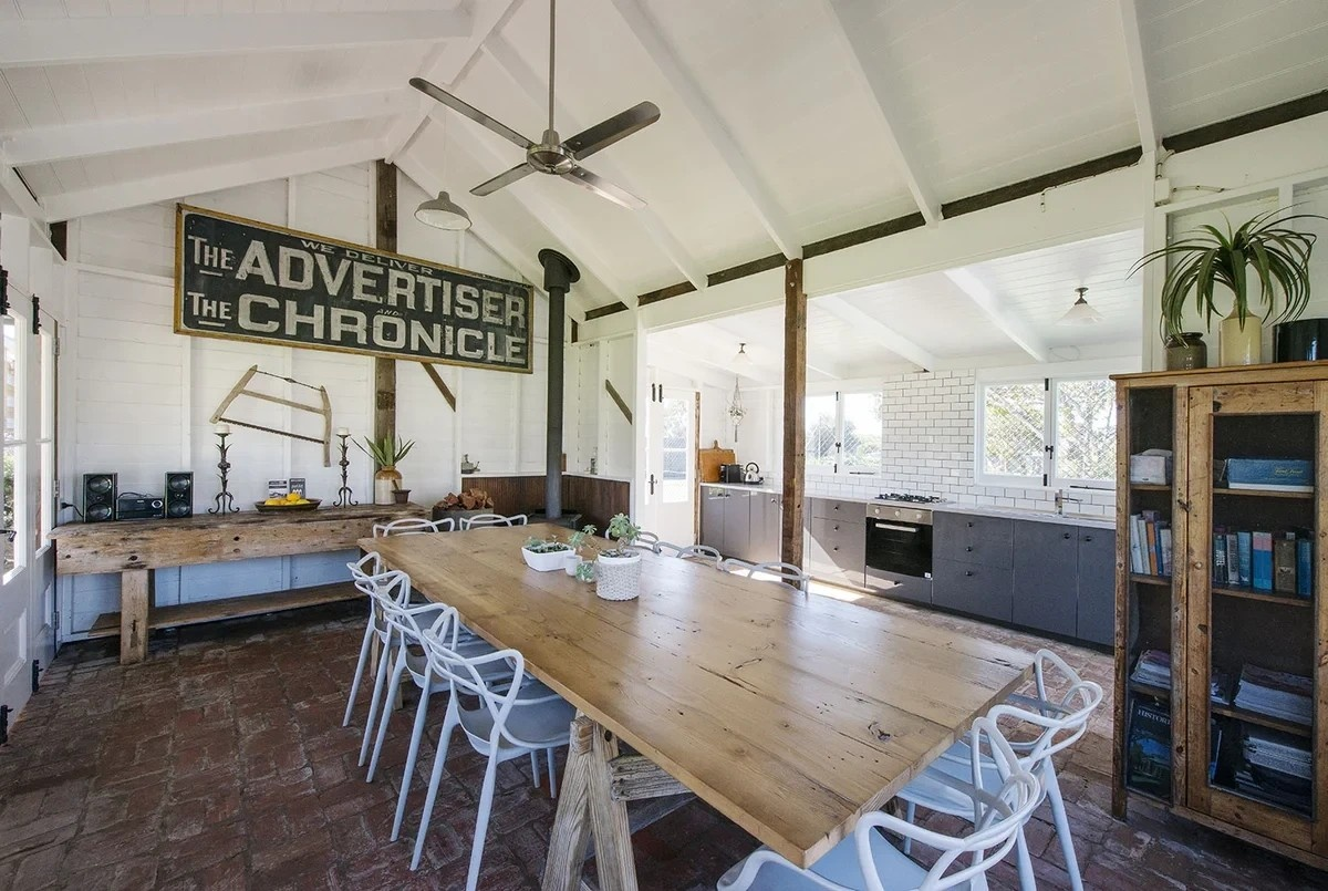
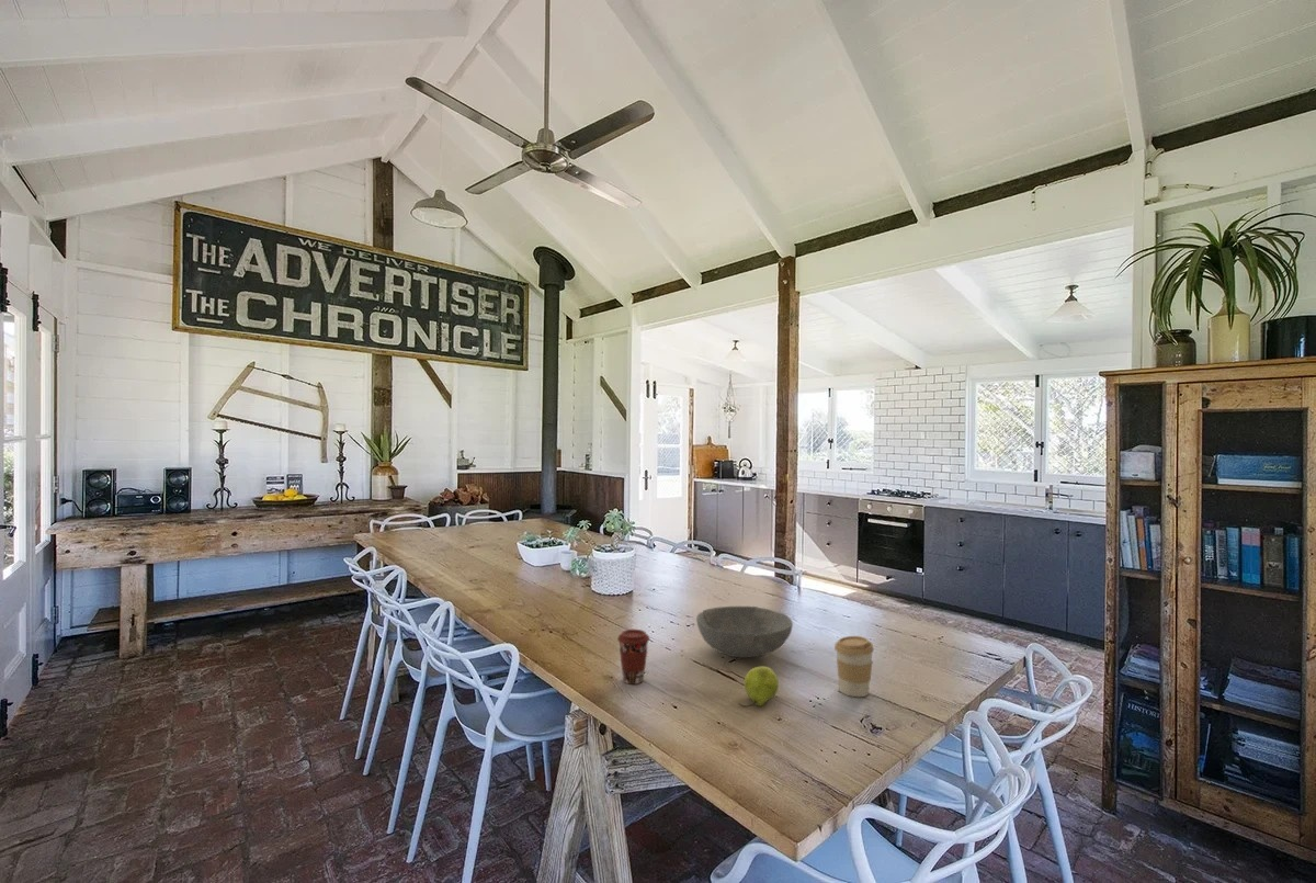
+ coffee cup (633, 656)
+ coffee cup (853, 665)
+ bowl (744, 635)
+ fruit (758, 684)
